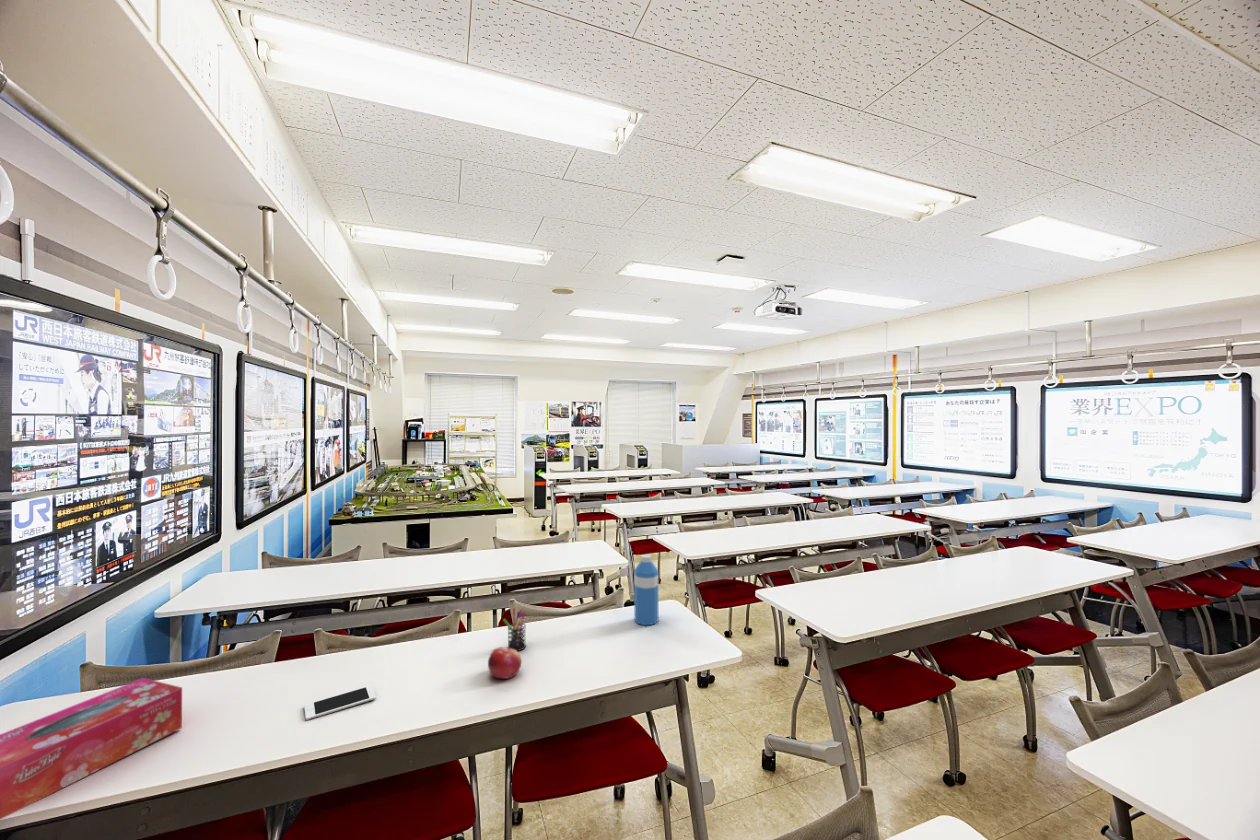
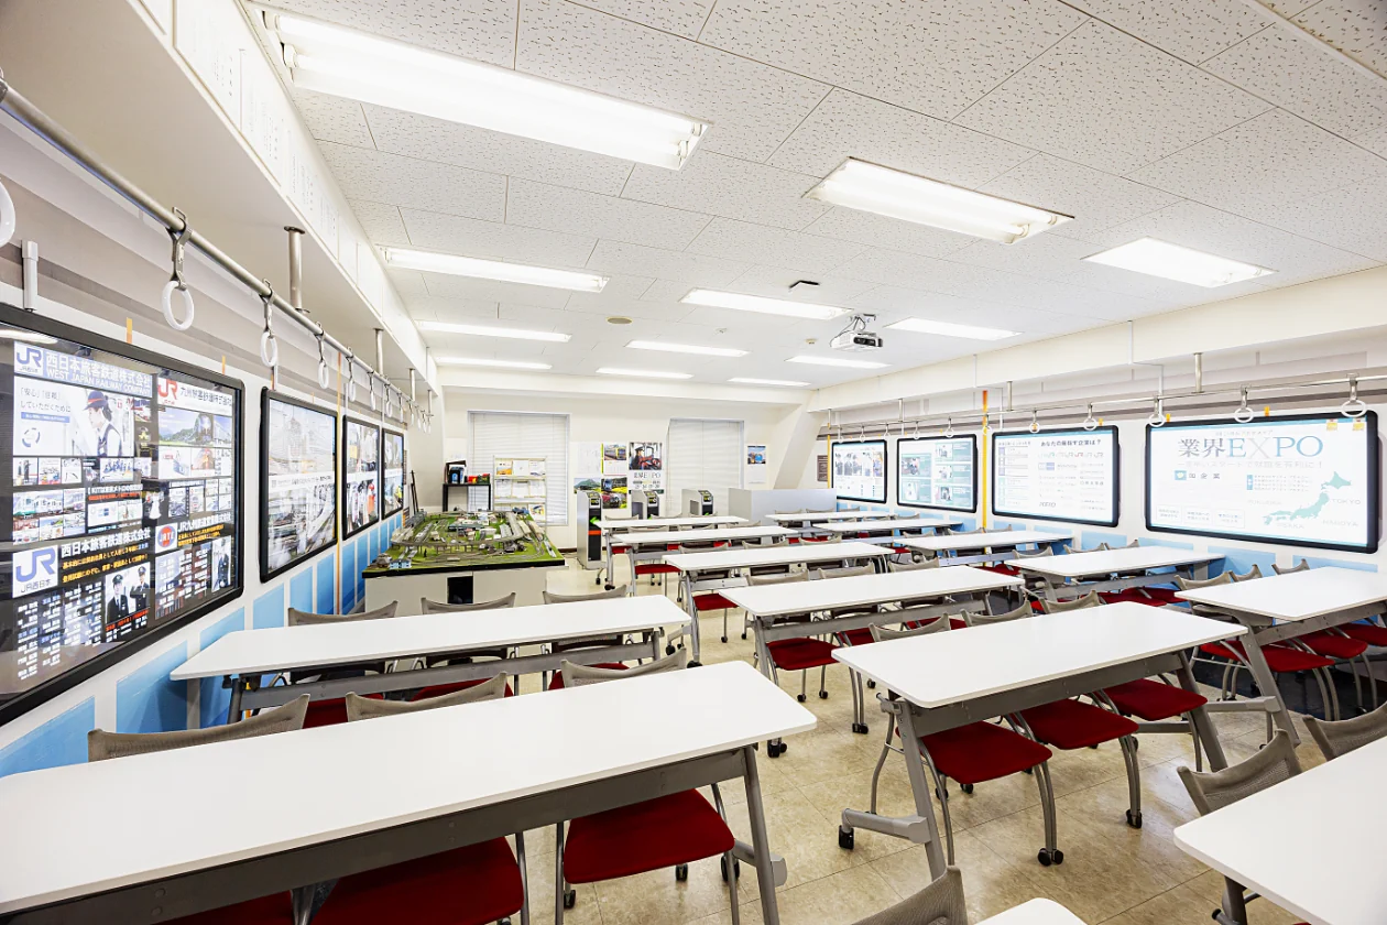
- fruit (503, 661)
- cell phone (340, 701)
- water bottle (646, 588)
- pen holder (514, 629)
- tissue box (81, 738)
